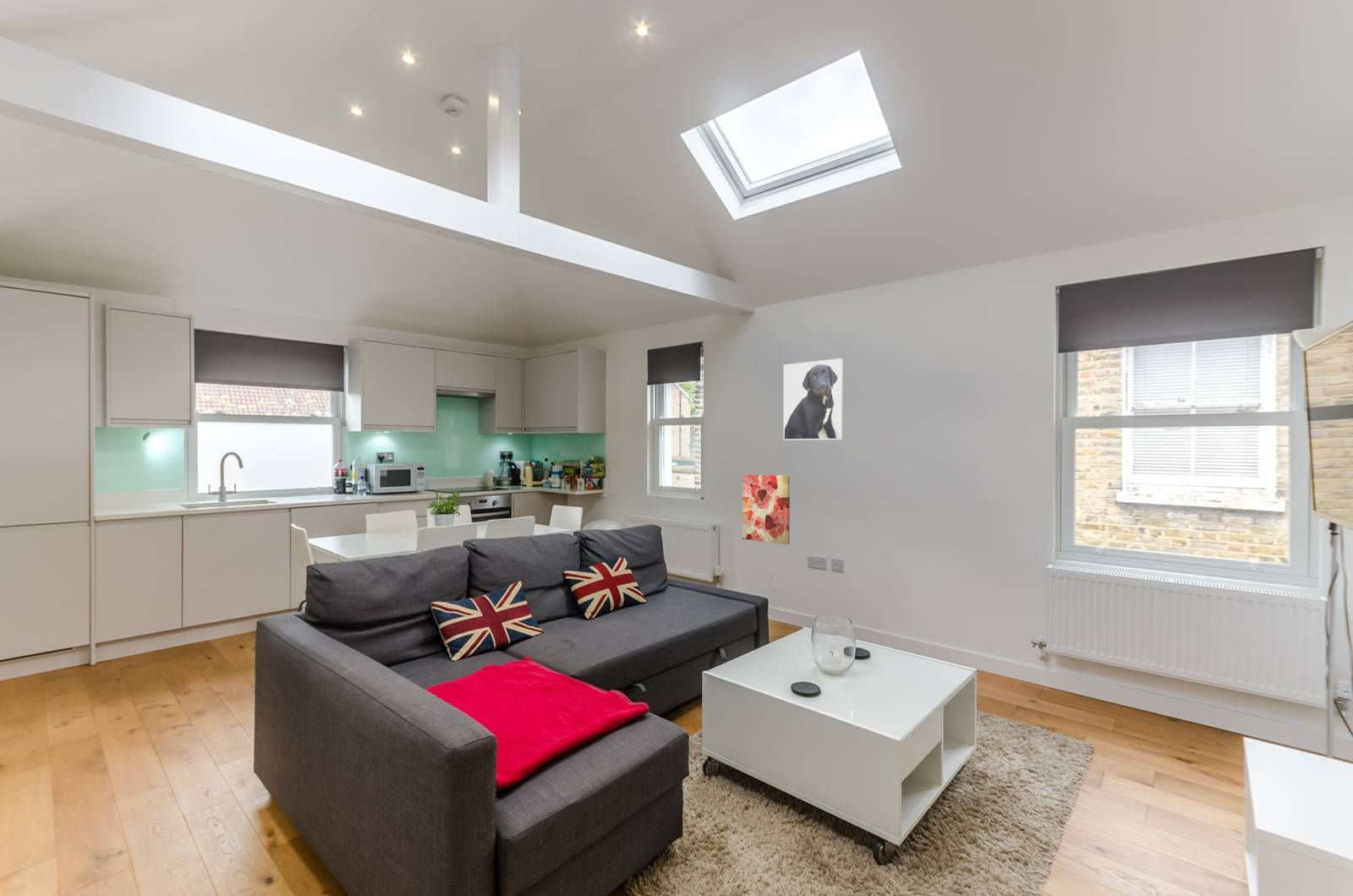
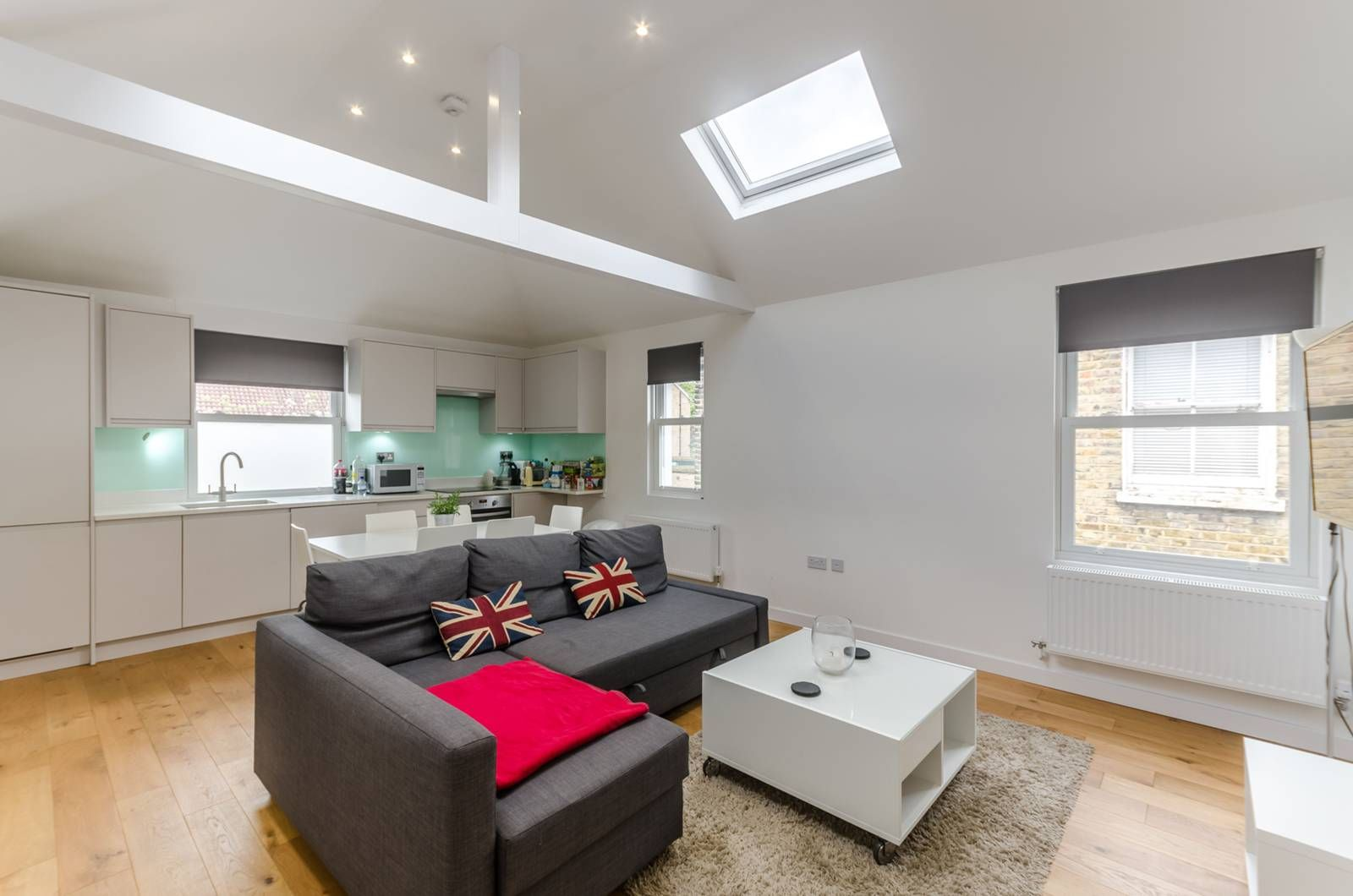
- wall art (765, 508)
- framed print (812, 401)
